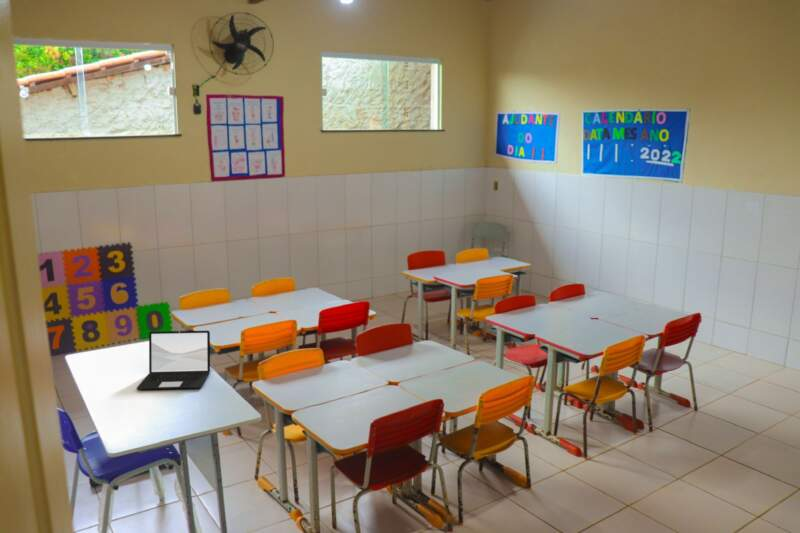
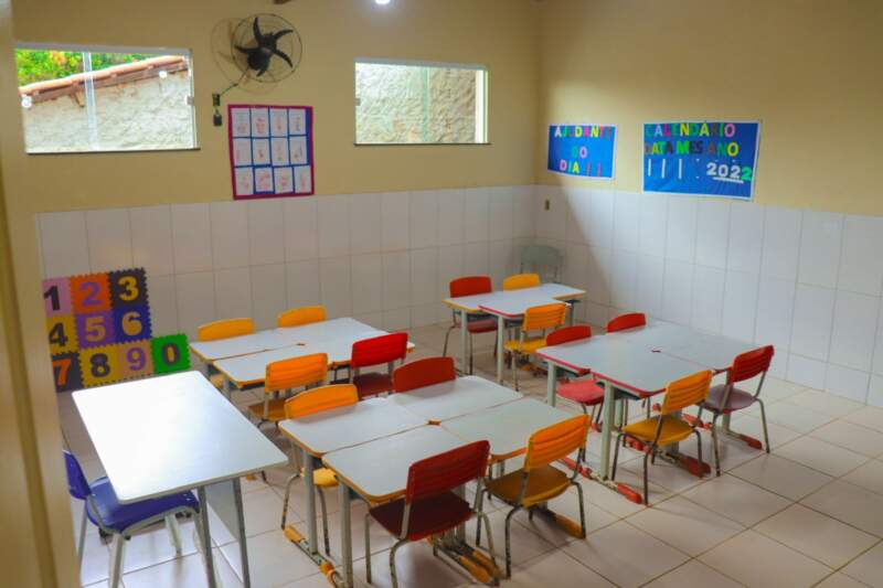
- laptop (174, 359)
